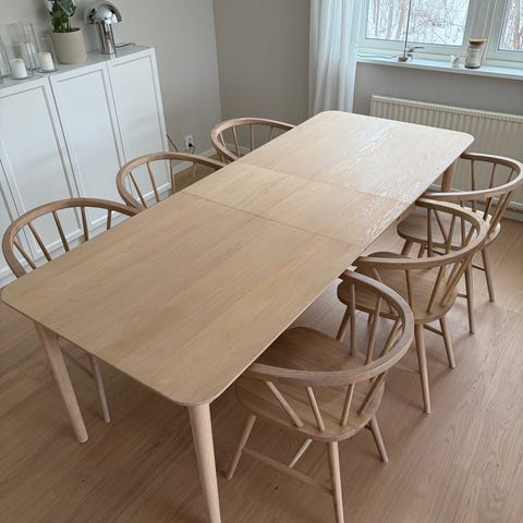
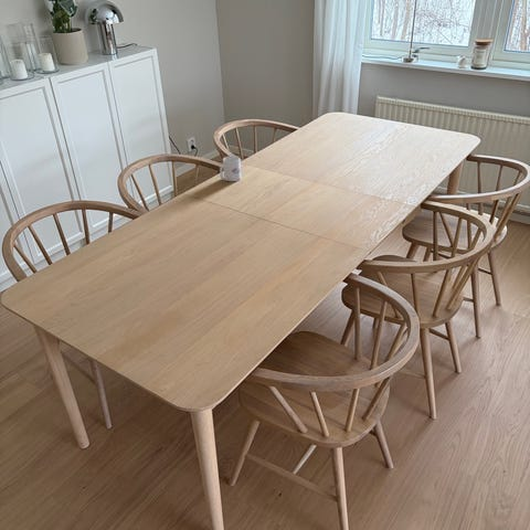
+ mug (229, 169)
